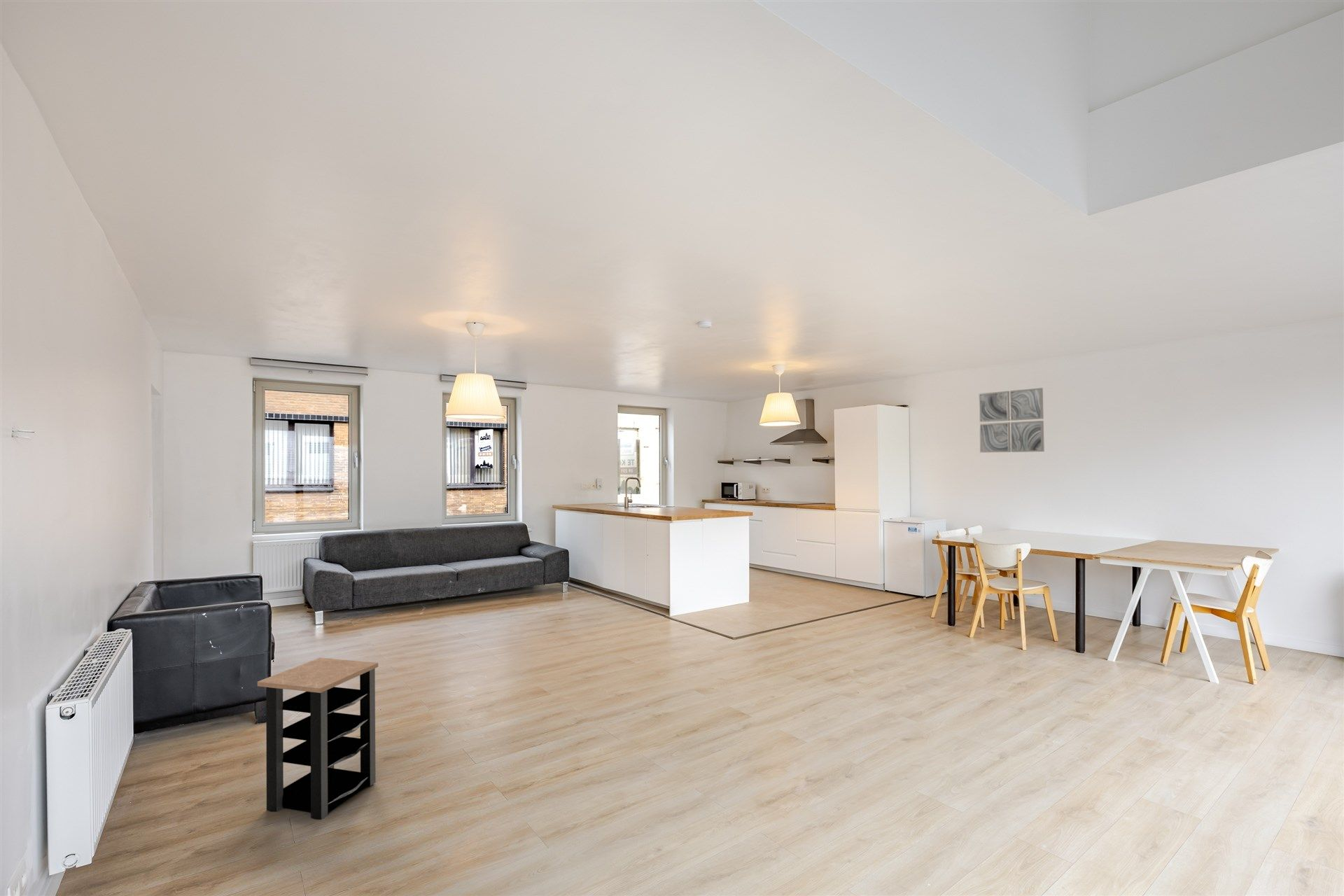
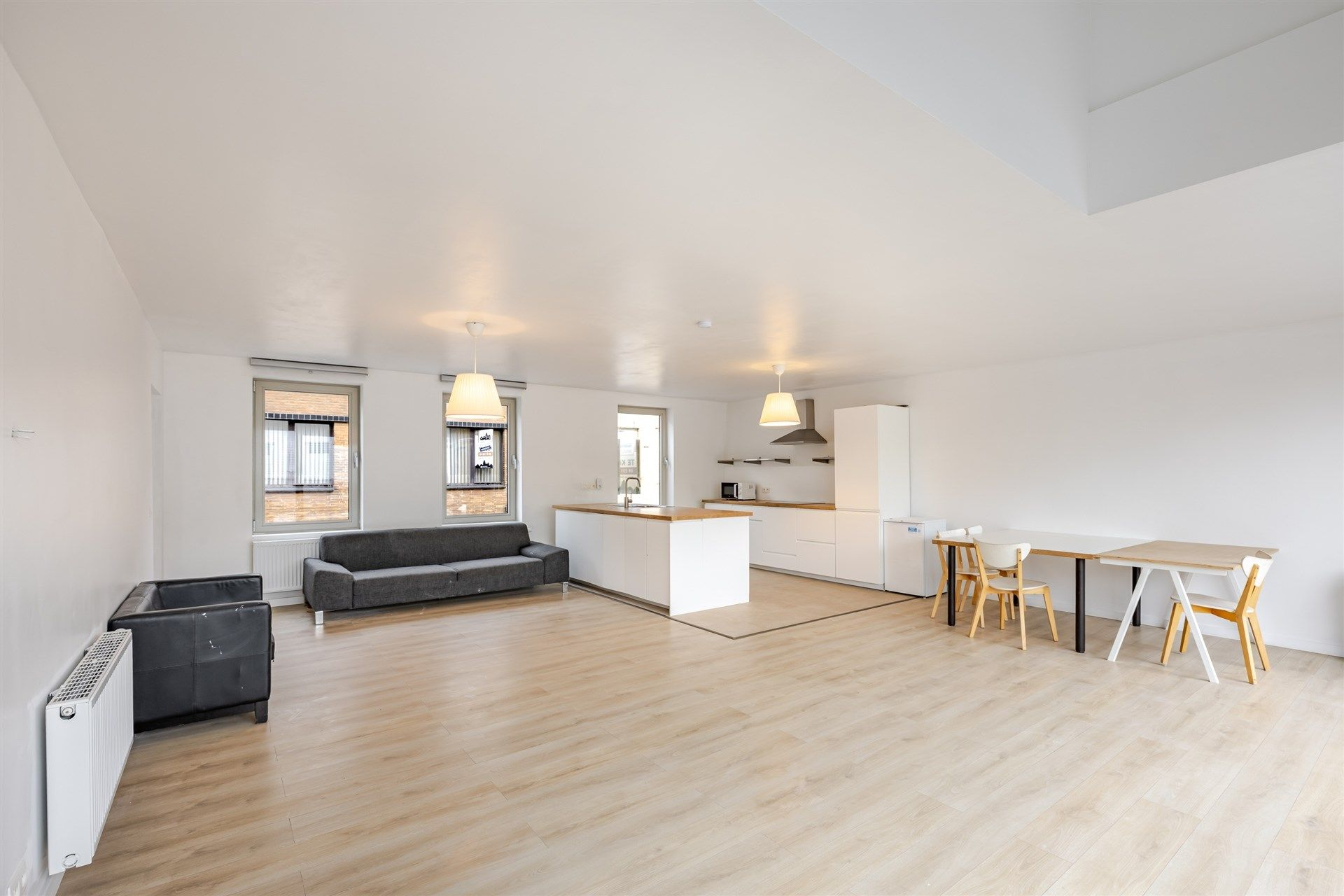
- wall art (1010, 422)
- side table (322, 734)
